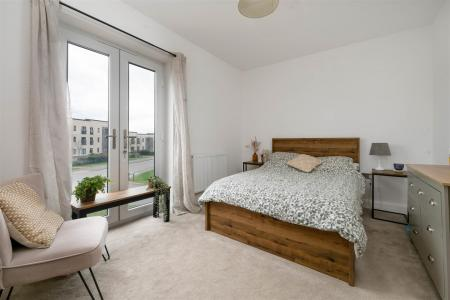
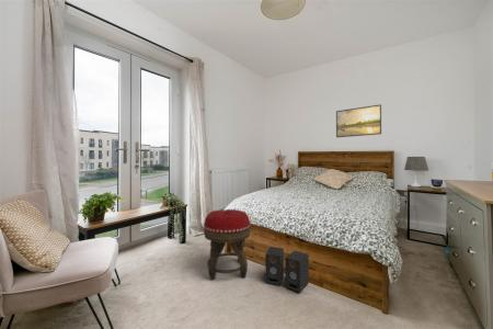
+ footstool (227, 240)
+ speaker (283, 268)
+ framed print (357, 122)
